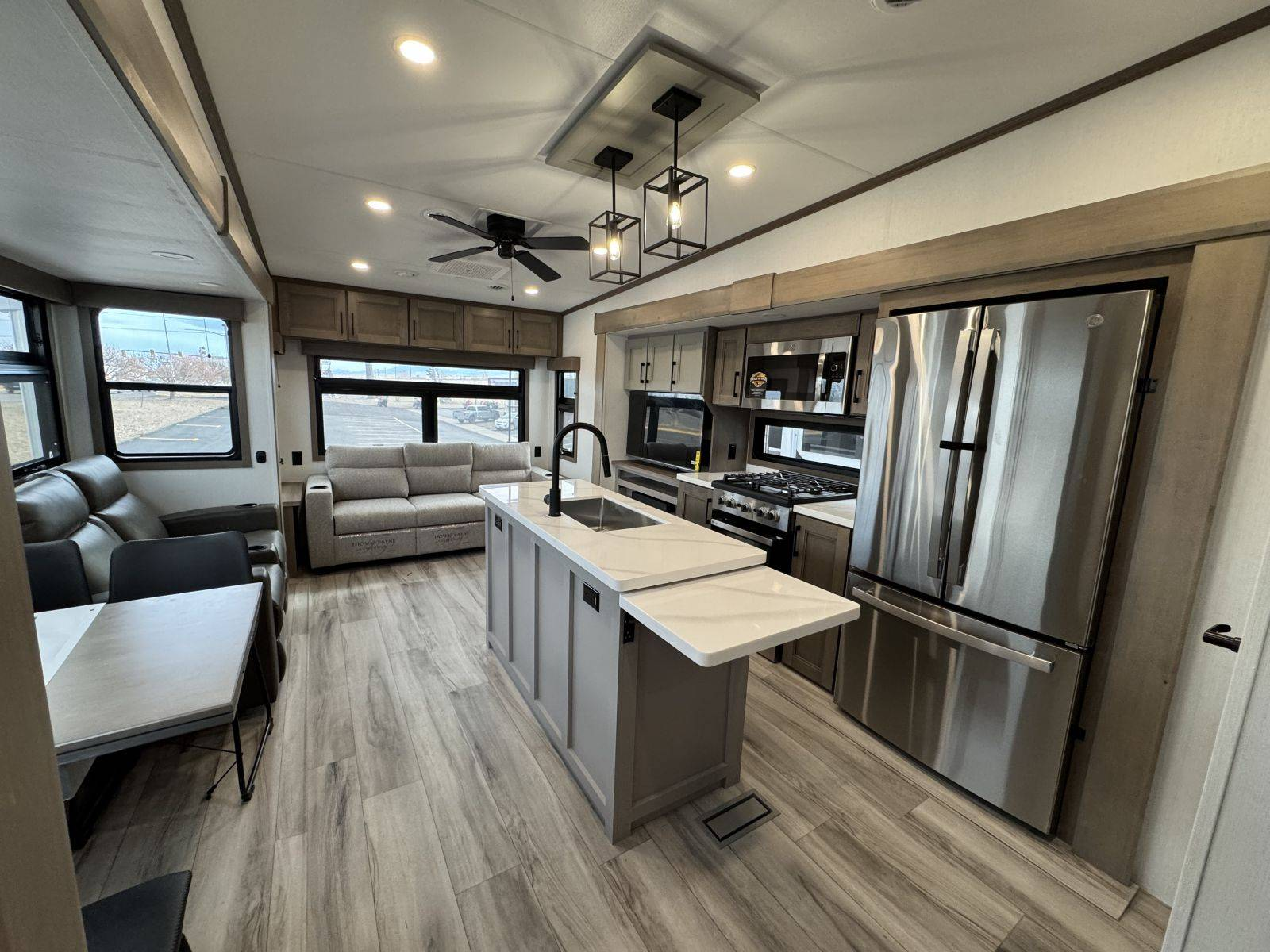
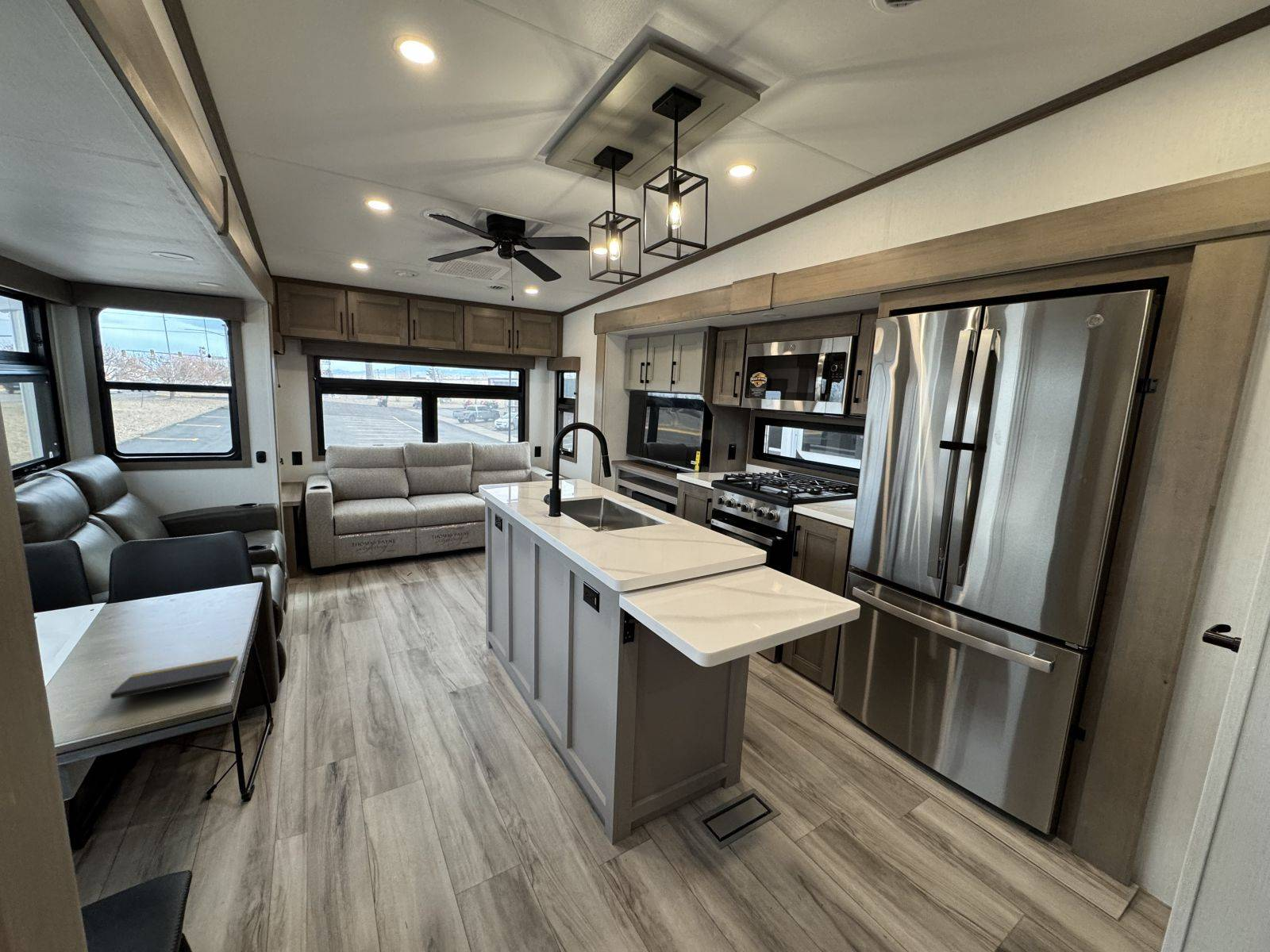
+ notepad (180, 675)
